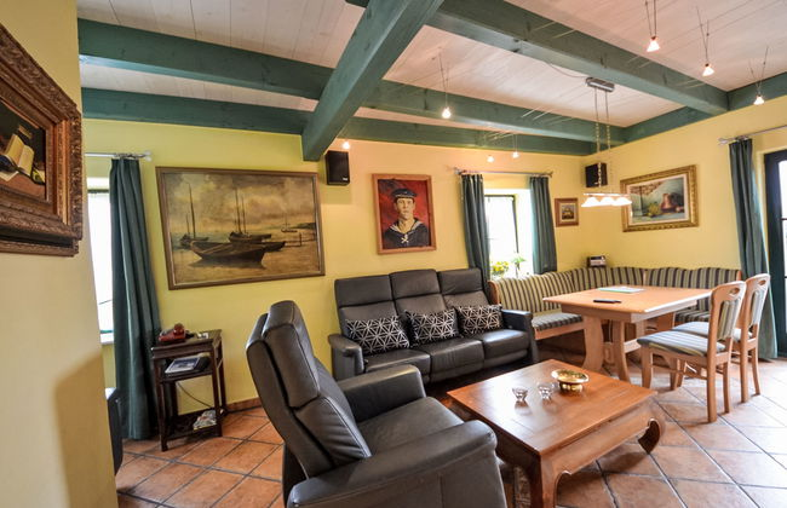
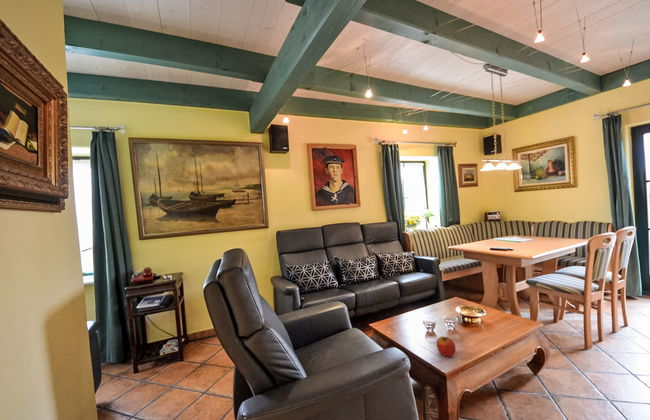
+ apple (445, 345)
